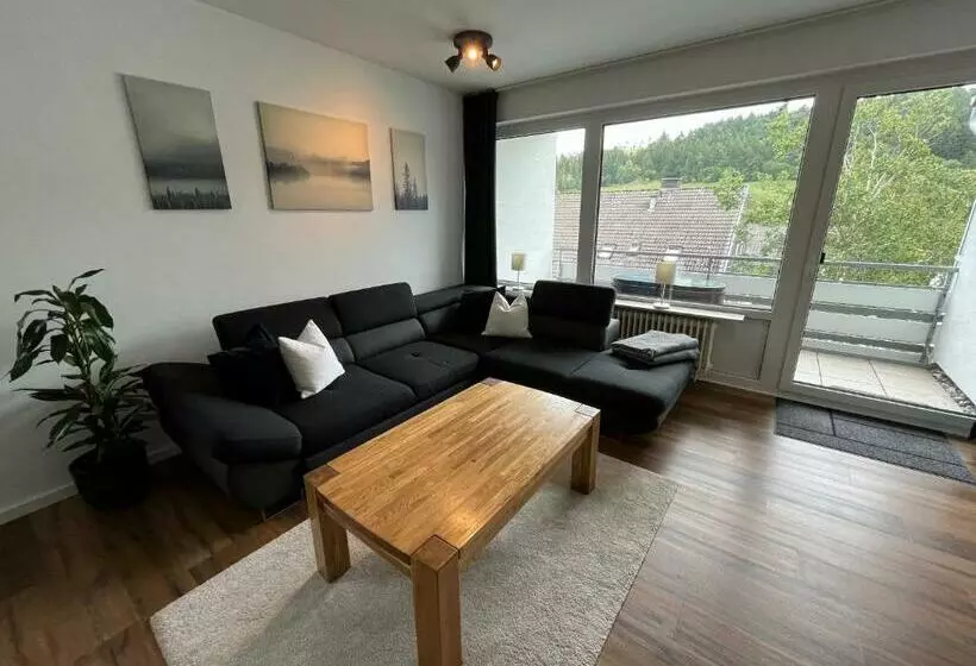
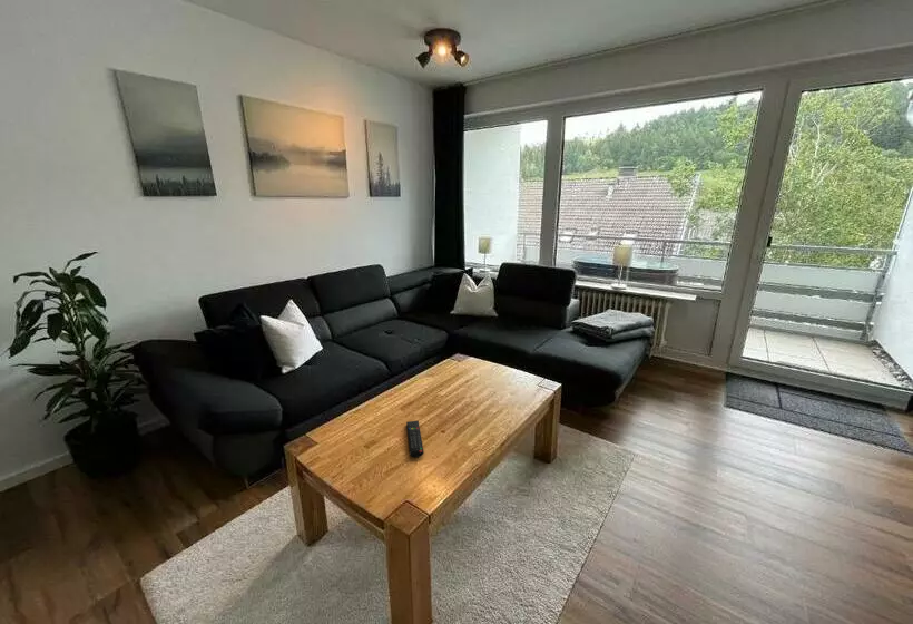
+ remote control (414, 437)
